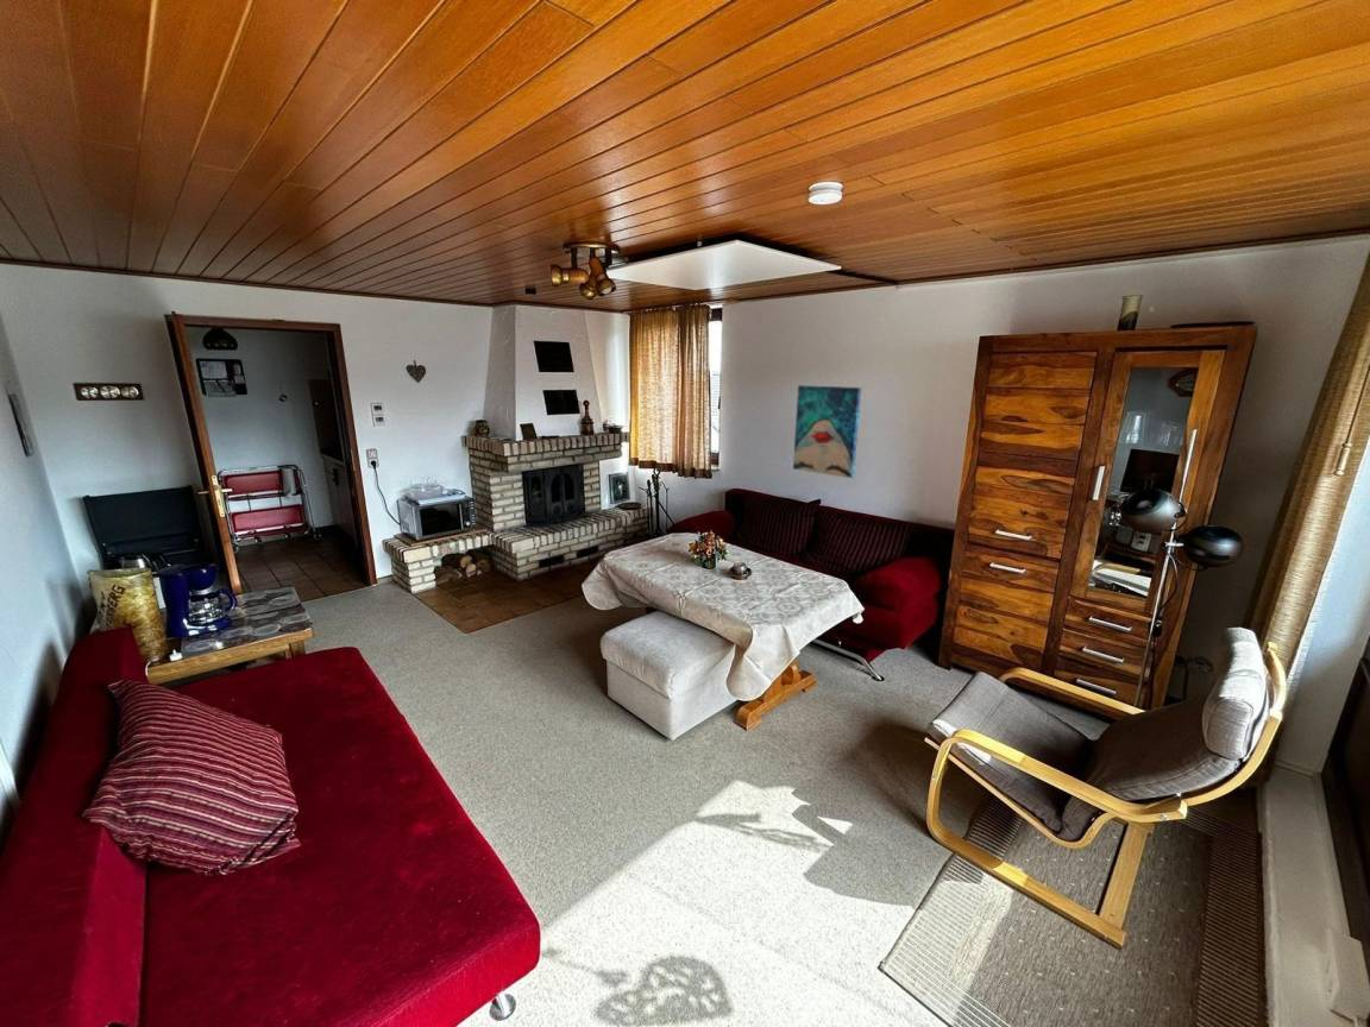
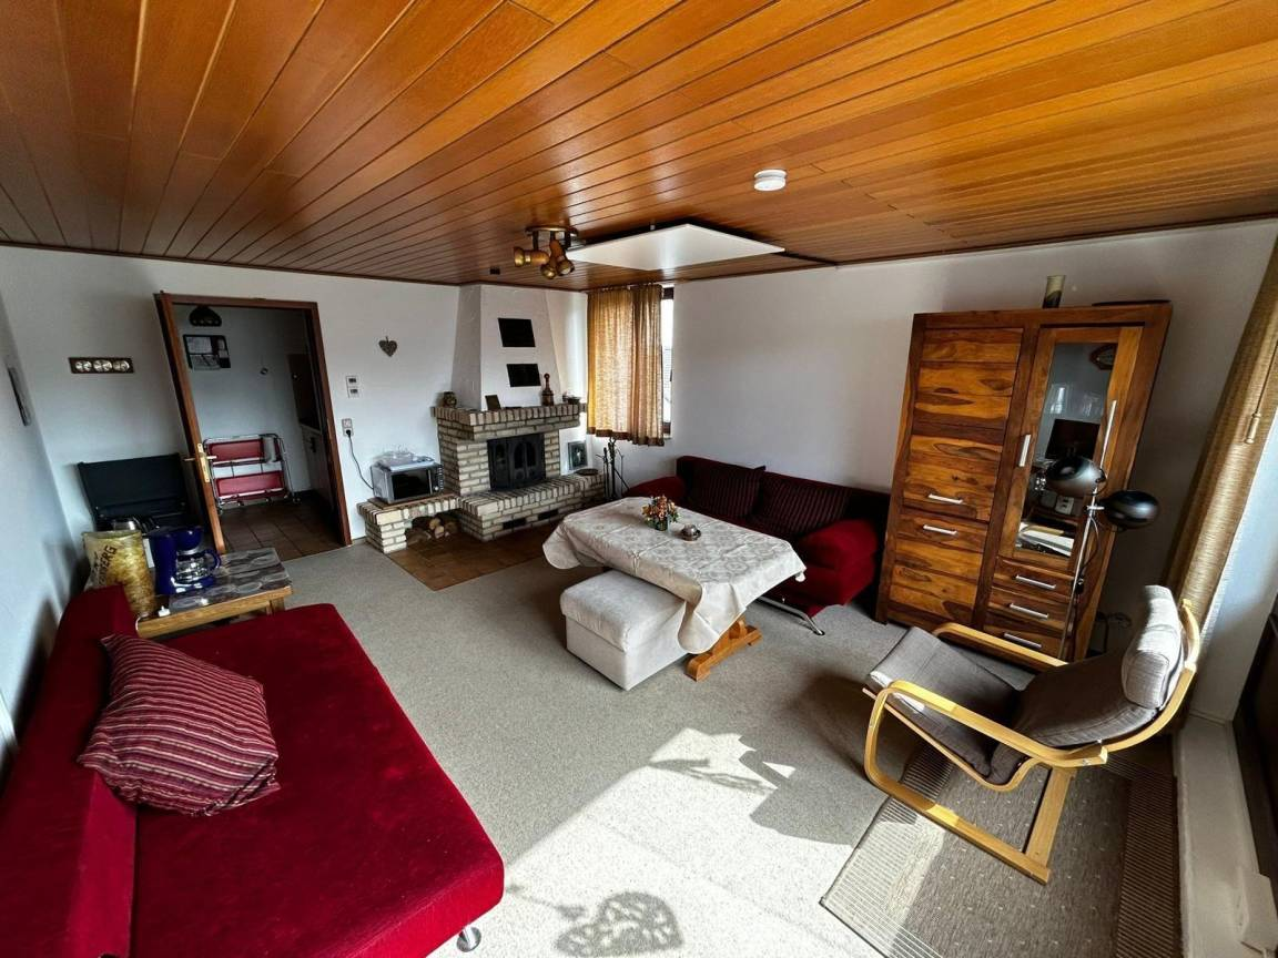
- wall art (824, 430)
